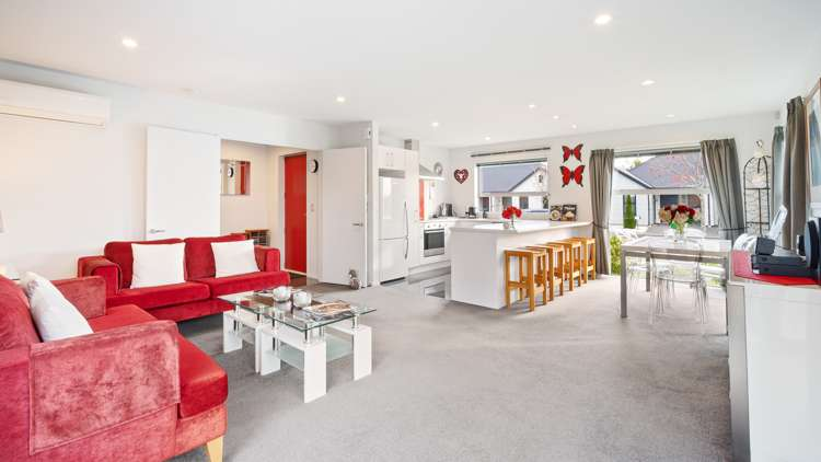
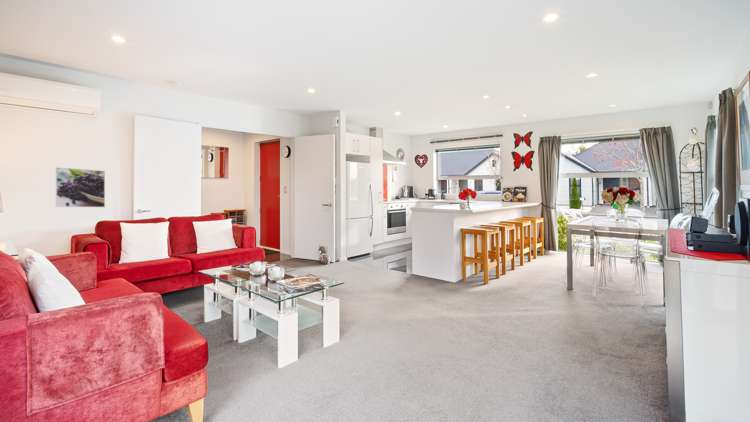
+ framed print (81, 188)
